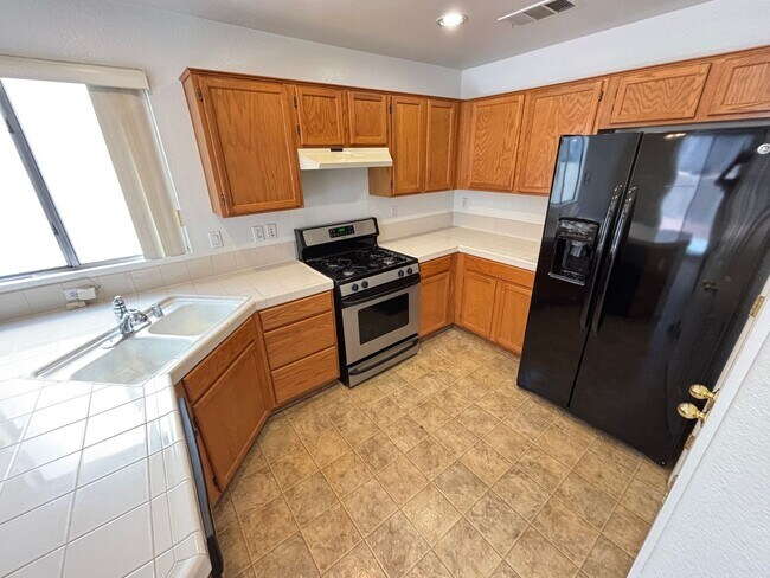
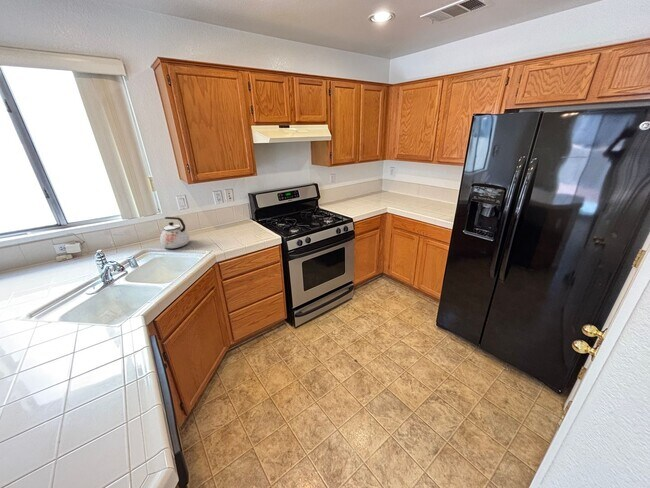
+ kettle (172, 231)
